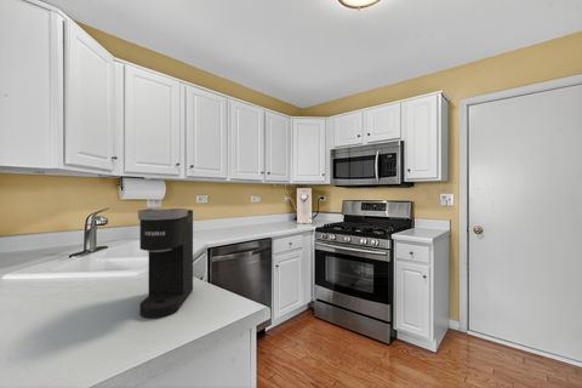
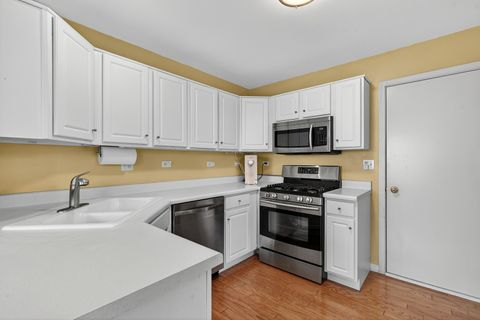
- coffee maker (169, 253)
